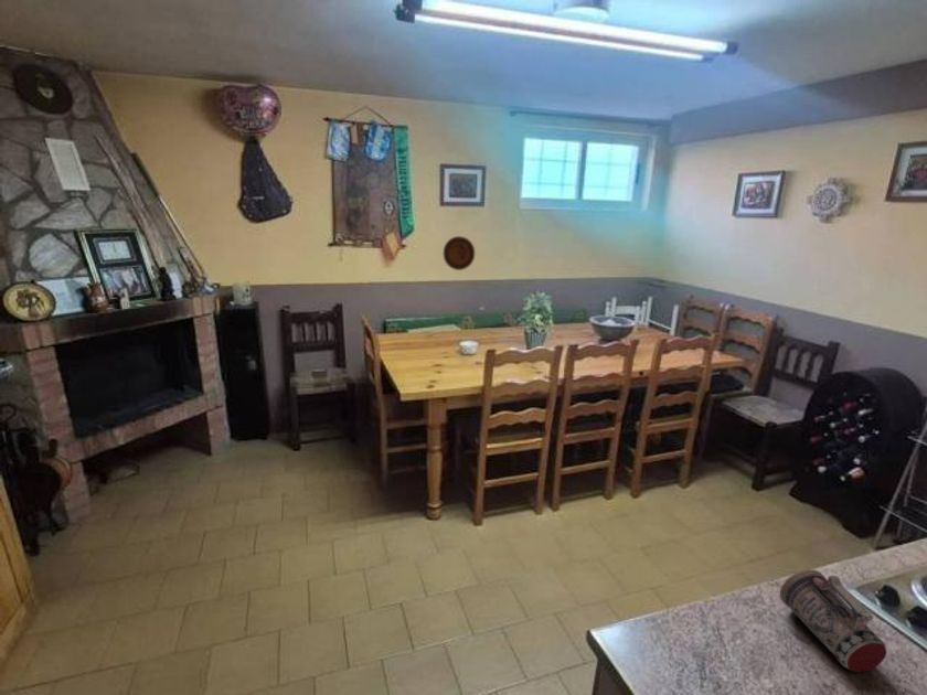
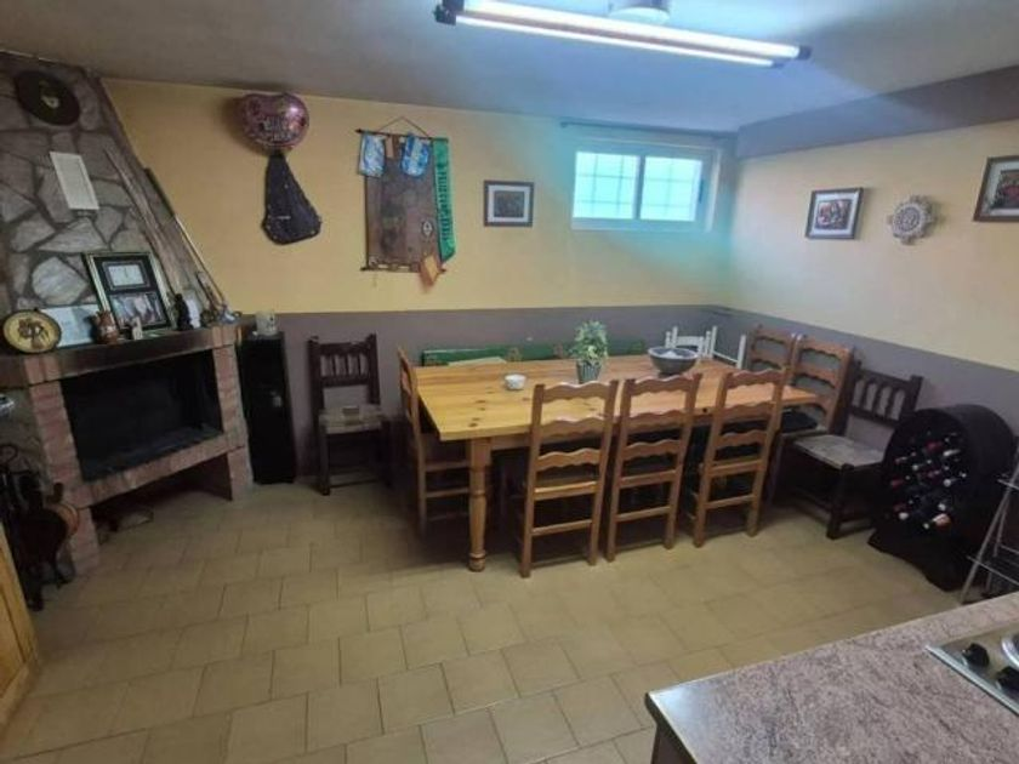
- beer mug (835, 610)
- decorative plate (458, 253)
